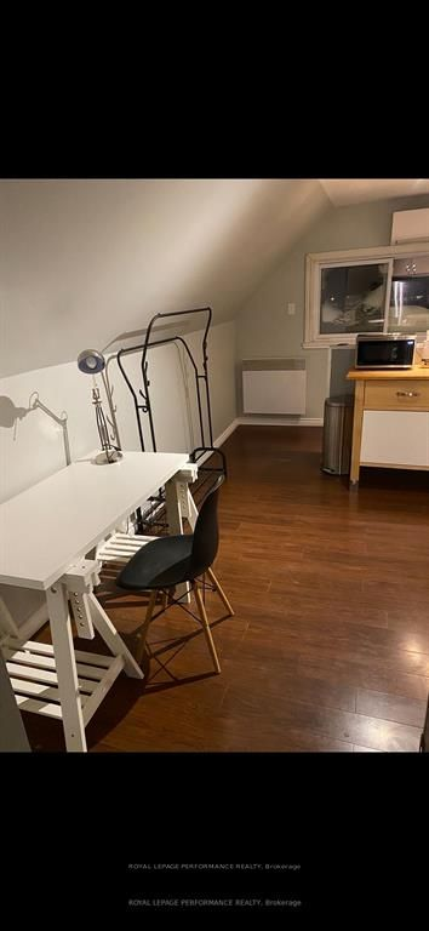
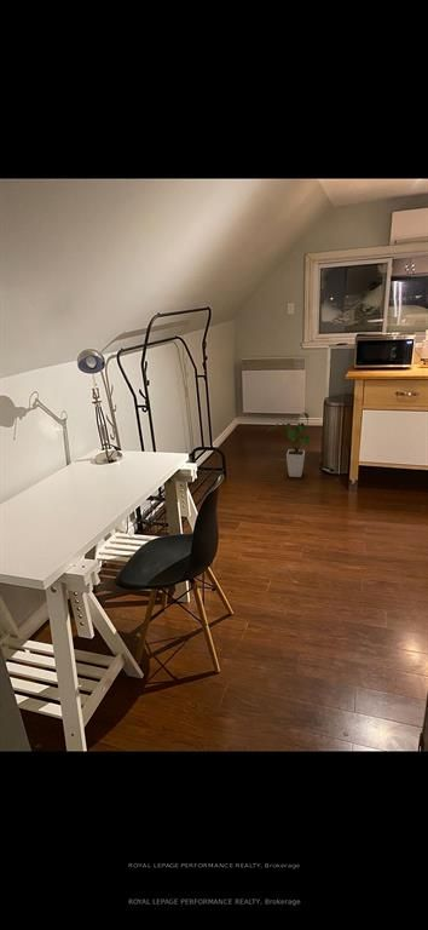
+ house plant (291, 444)
